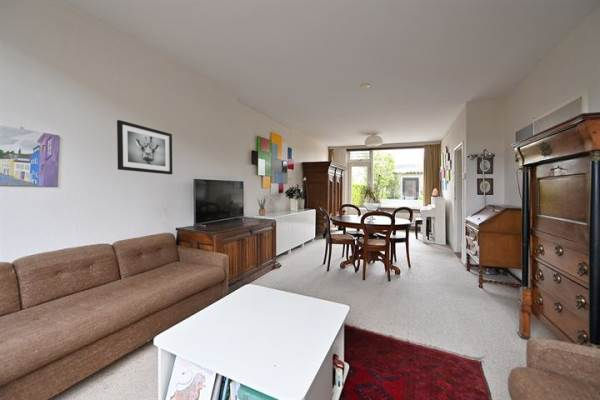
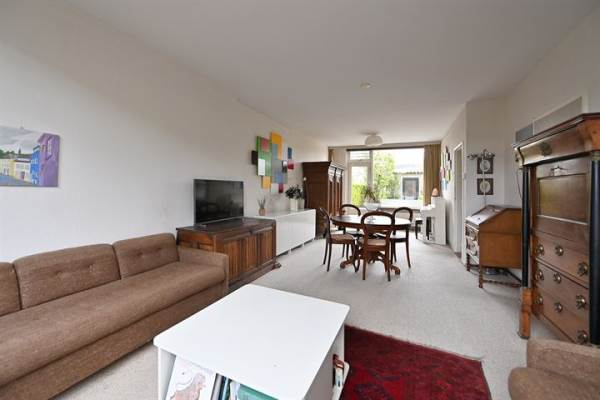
- wall art (147, 150)
